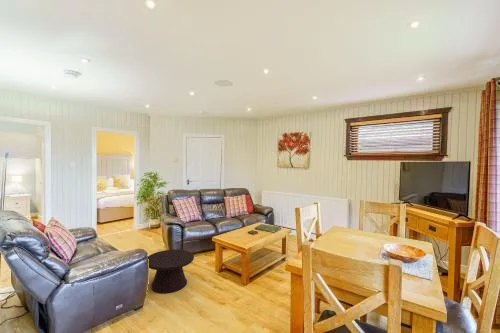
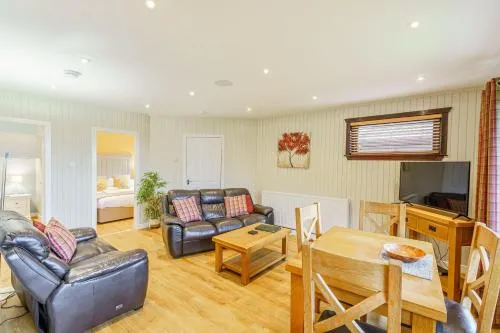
- side table (169, 271)
